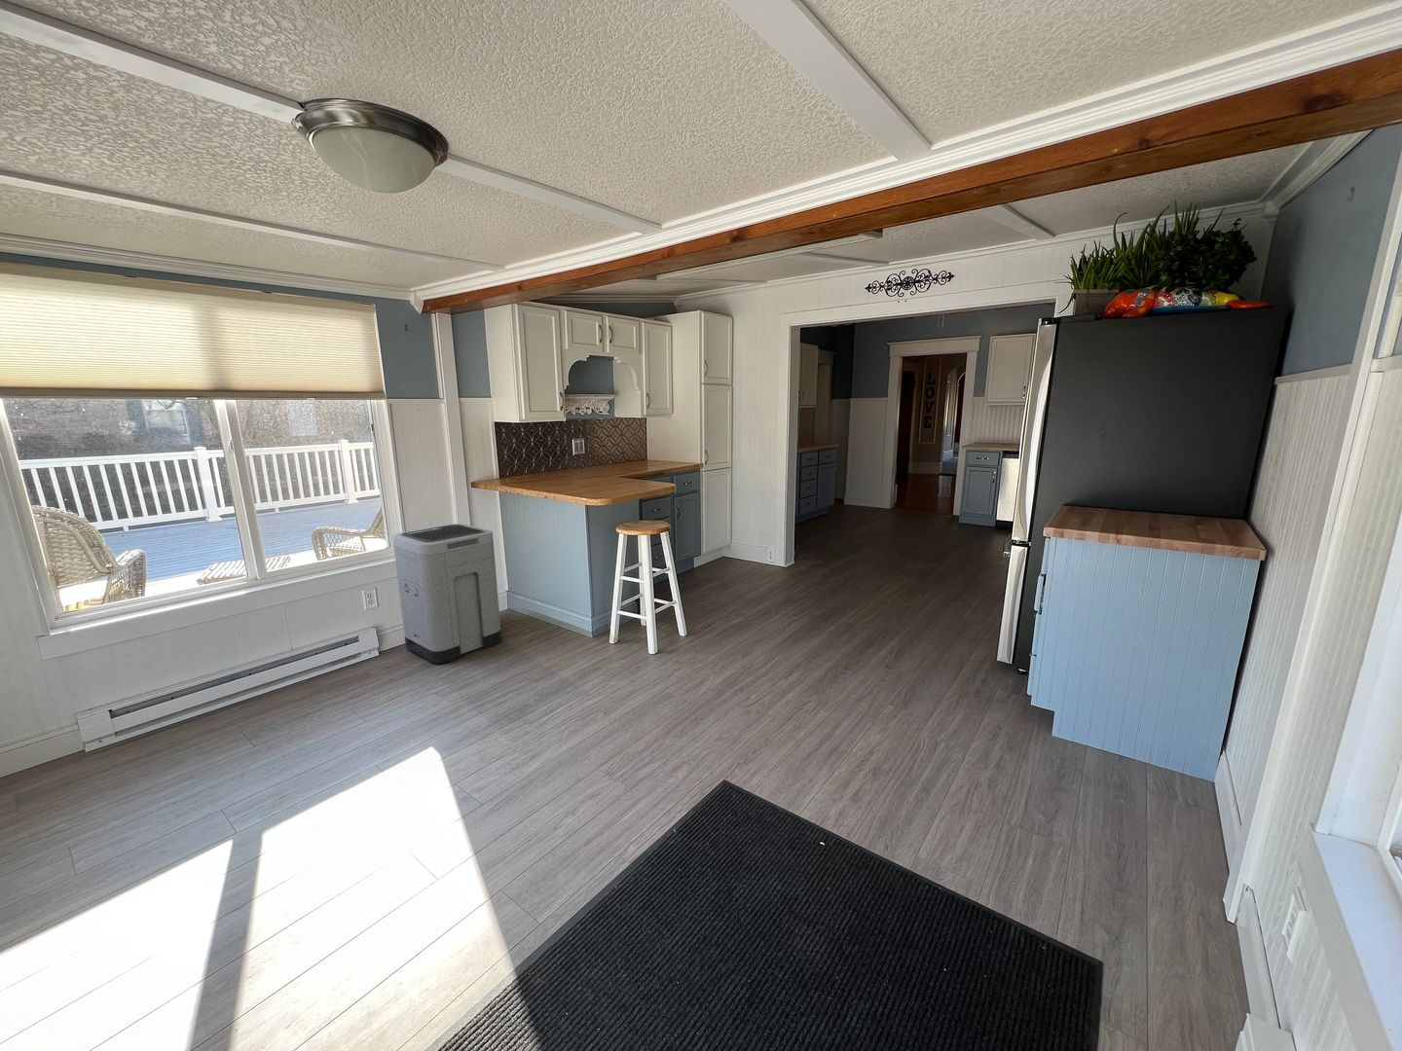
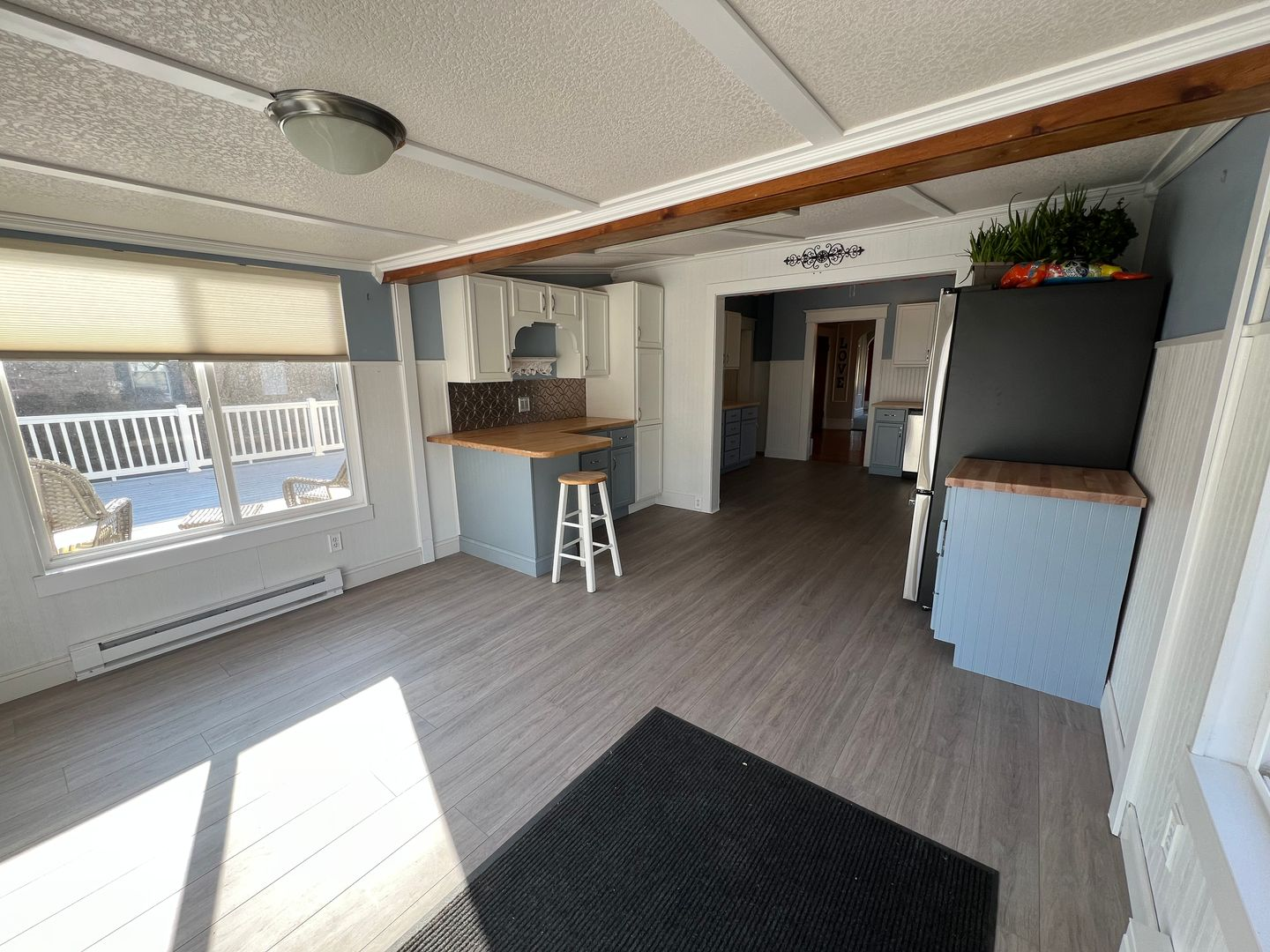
- trash can (449, 588)
